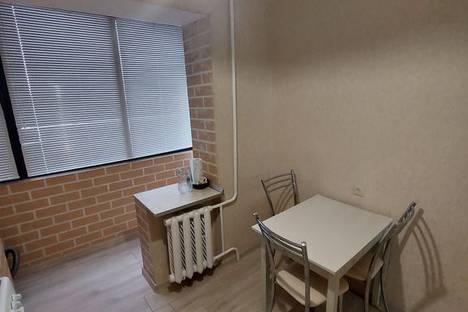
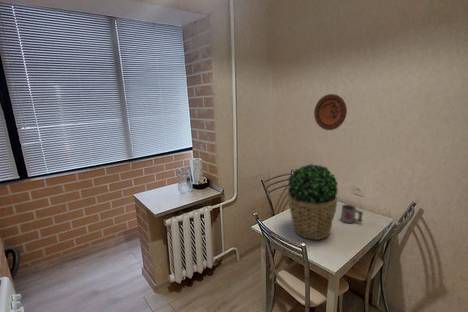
+ decorative plate (329, 112)
+ potted plant (311, 199)
+ mug (352, 214)
